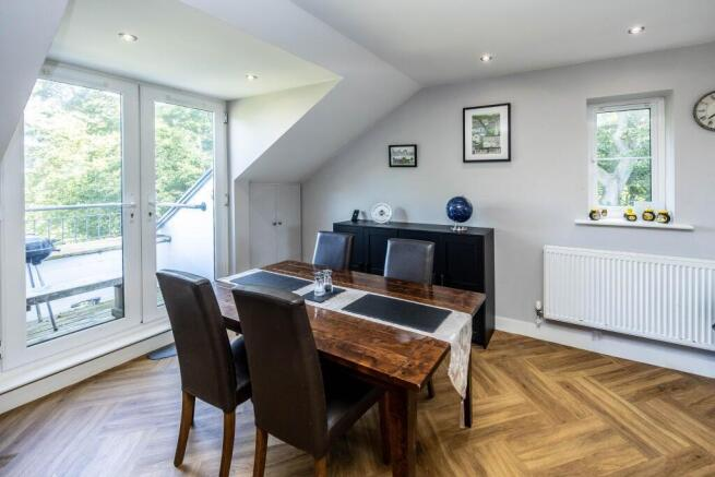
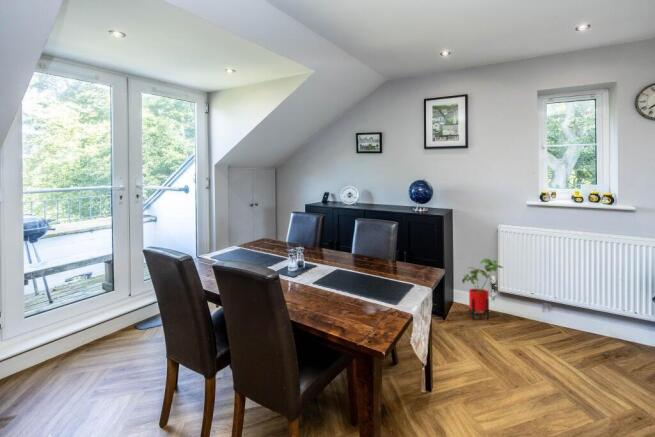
+ house plant (480, 289)
